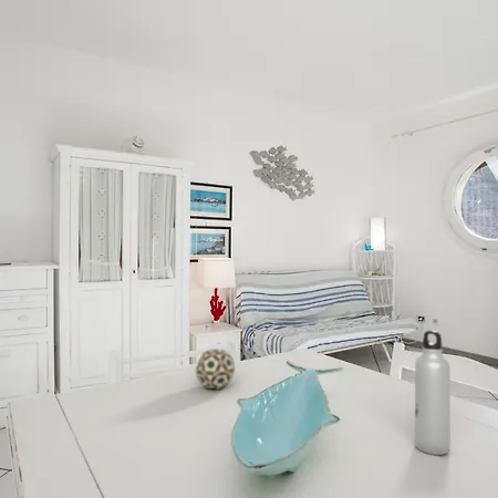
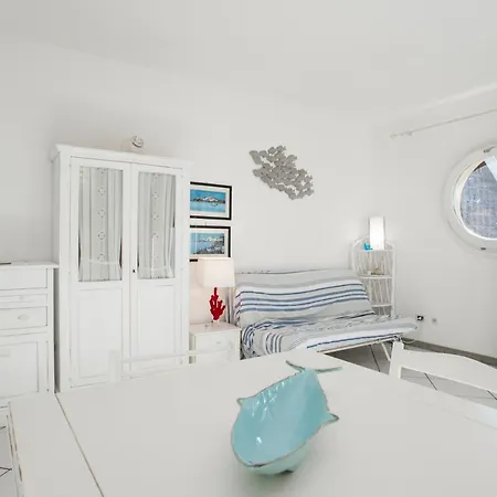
- decorative ball (215, 369)
- water bottle (432, 390)
